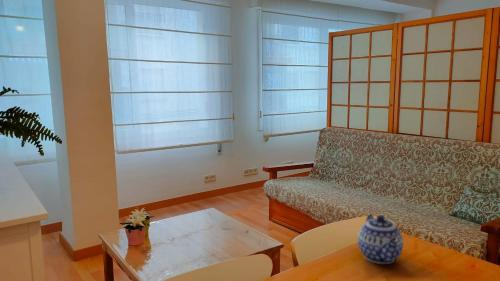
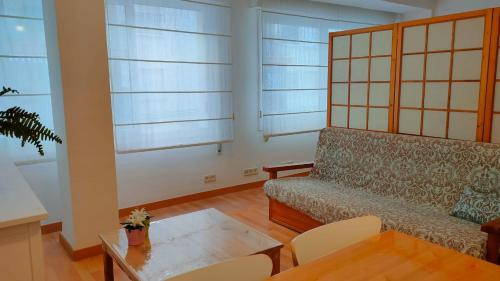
- teapot (380, 236)
